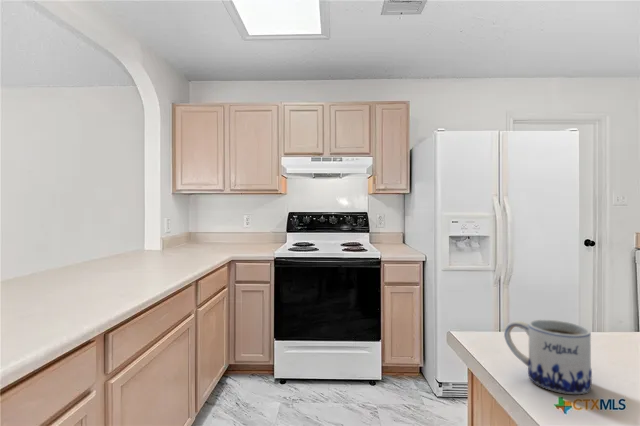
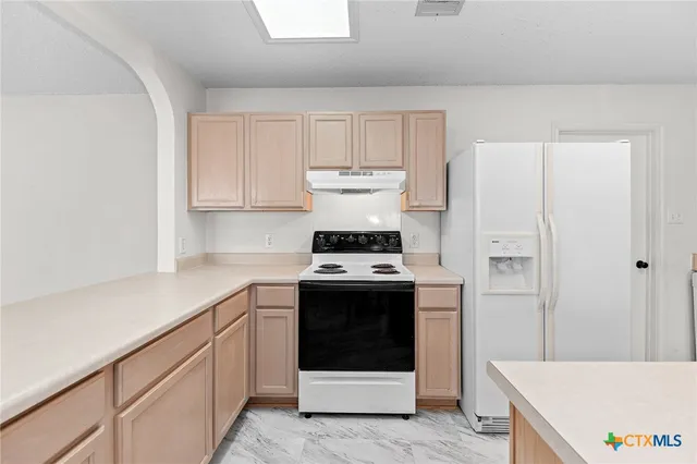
- mug (549, 352)
